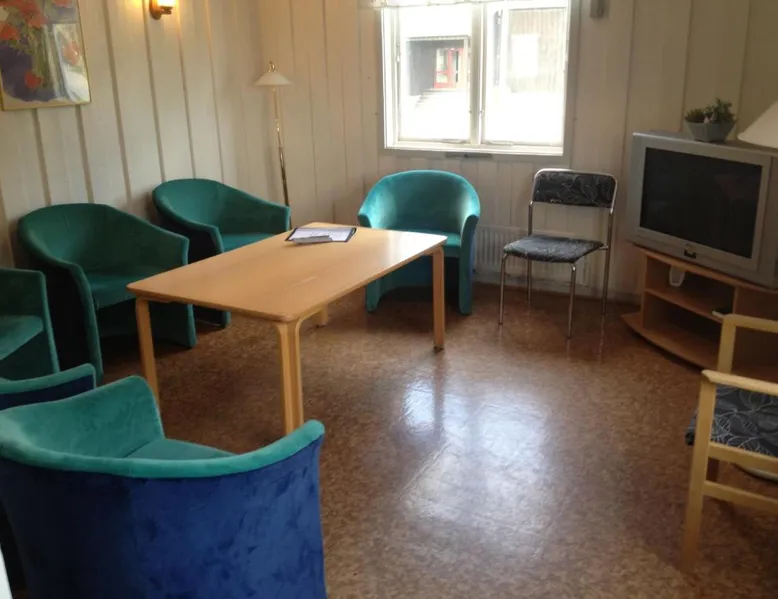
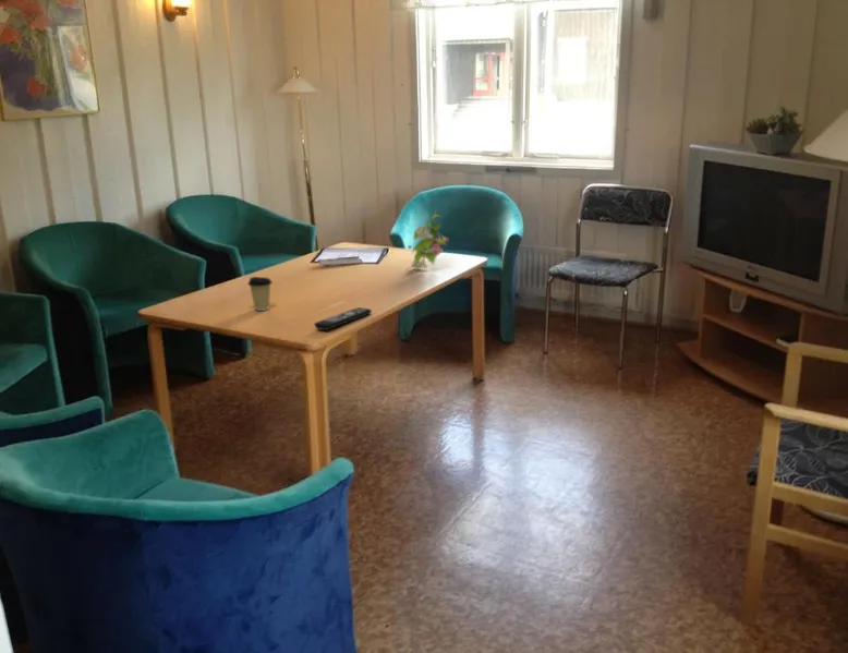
+ plant (424, 241)
+ remote control (343, 318)
+ coffee cup (261, 293)
